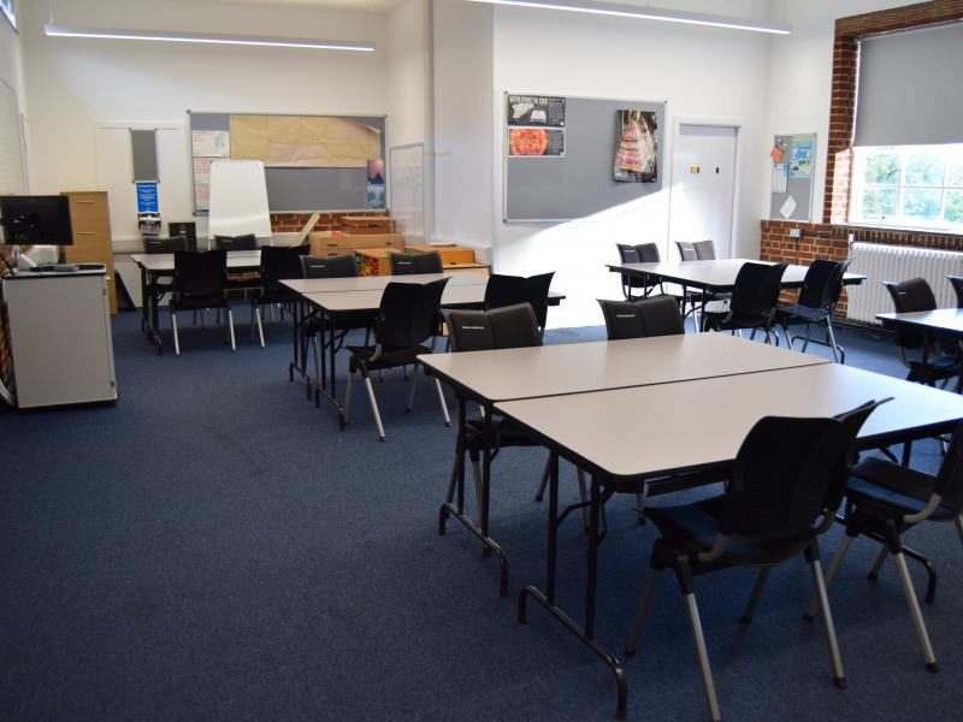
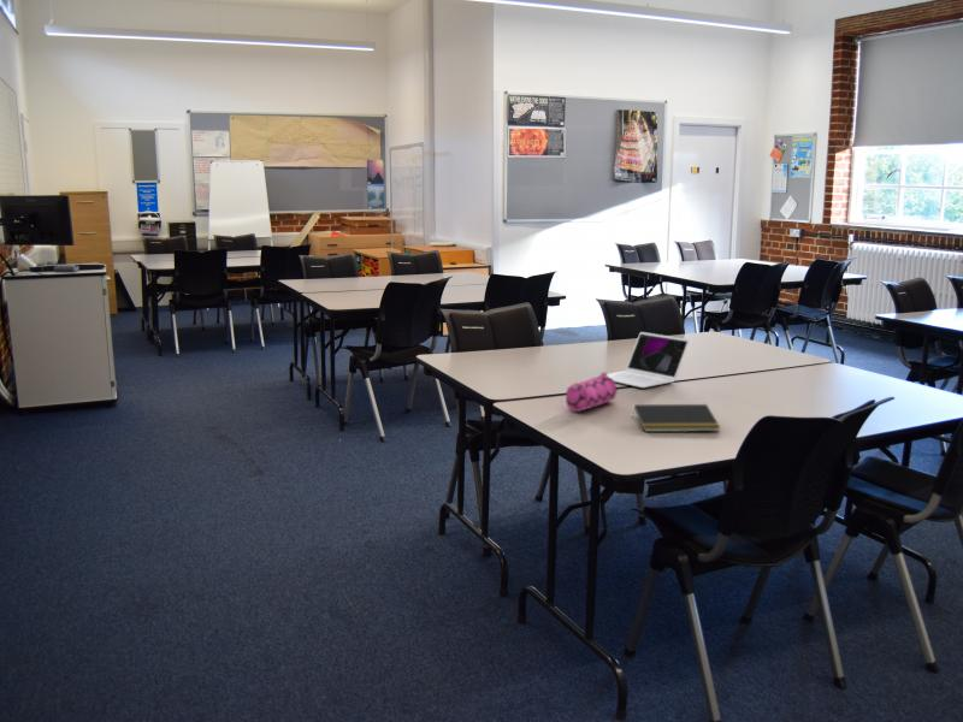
+ laptop (642, 356)
+ notepad (675, 416)
+ pencil case (590, 391)
